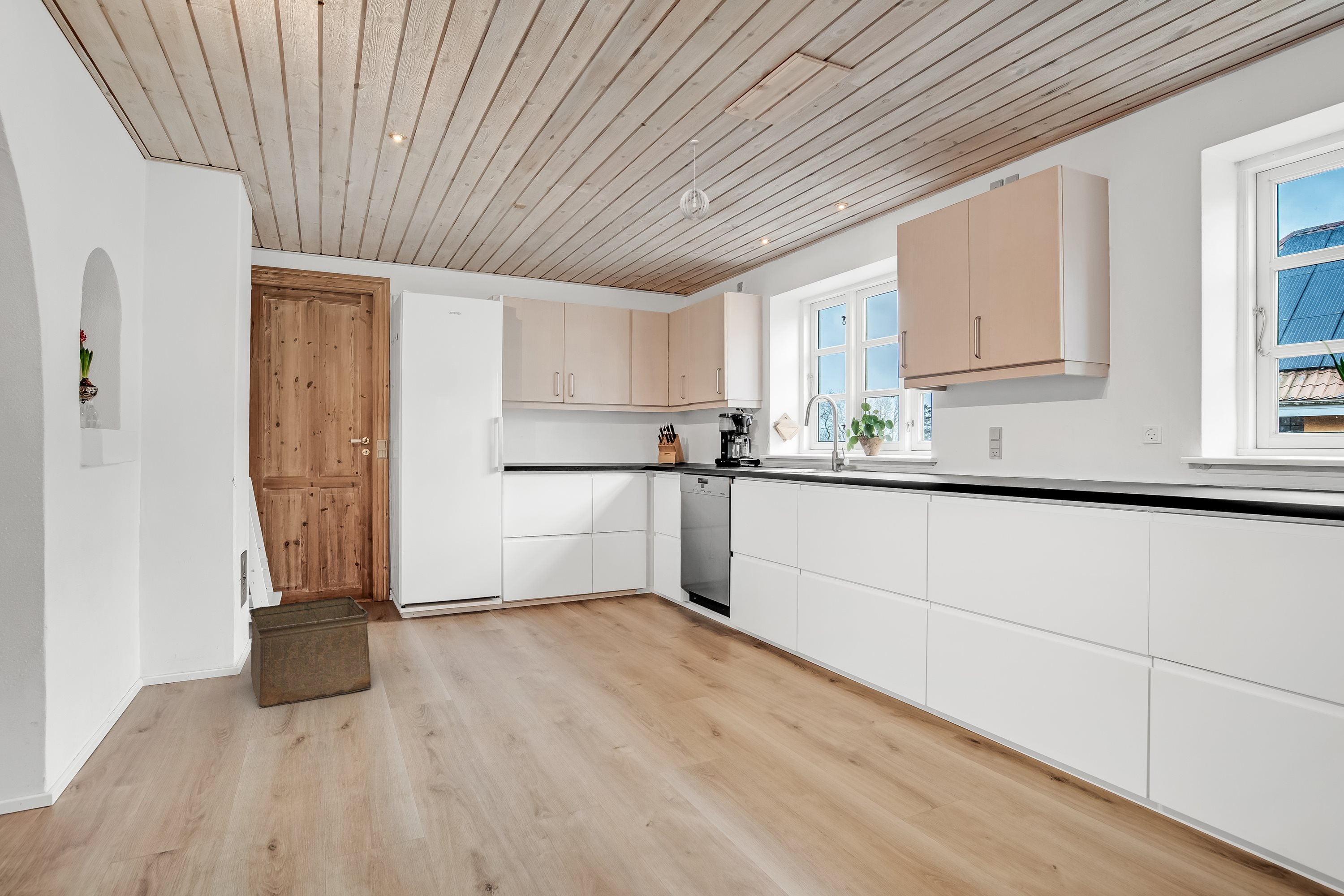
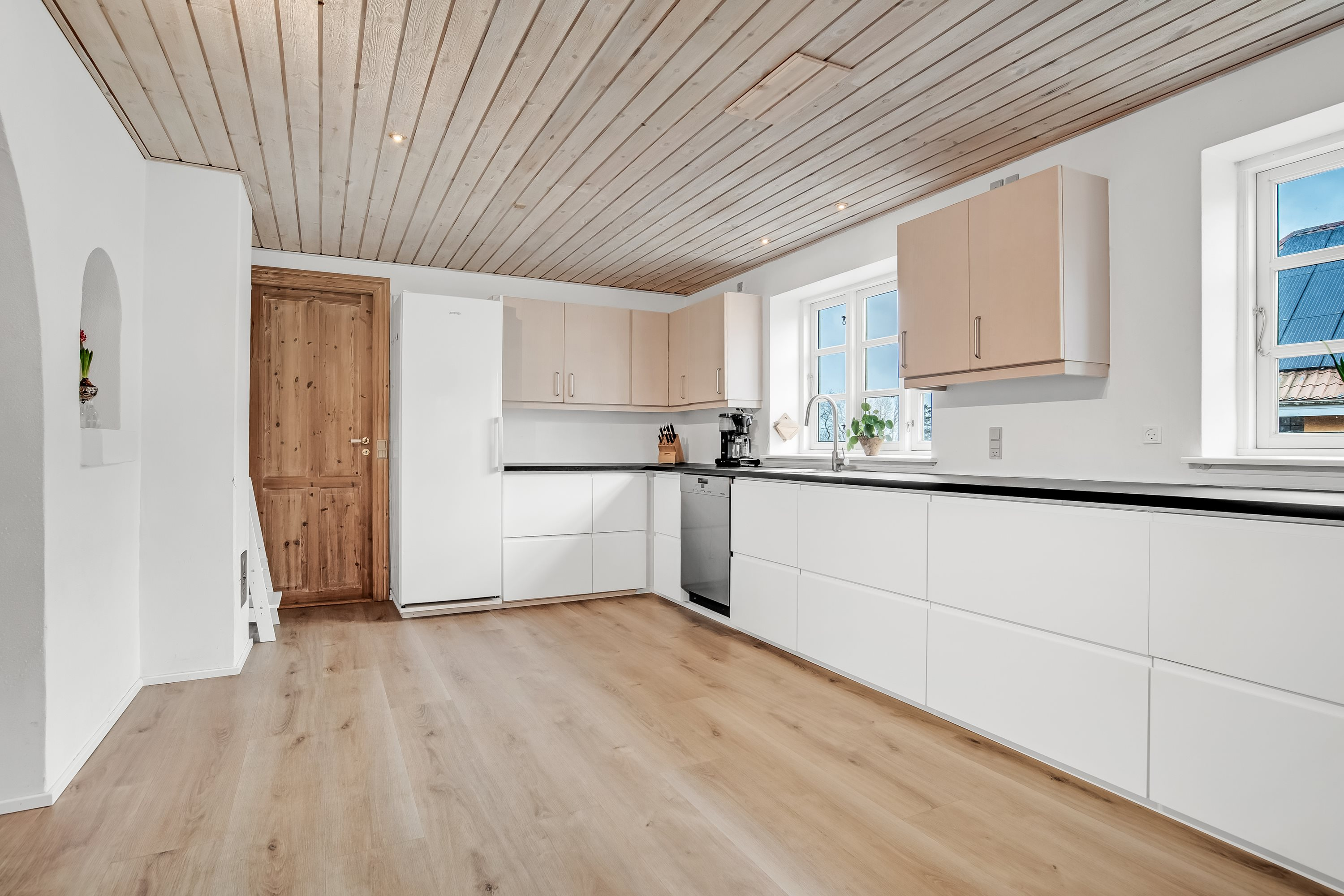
- pendant light (694, 180)
- storage bin (309, 647)
